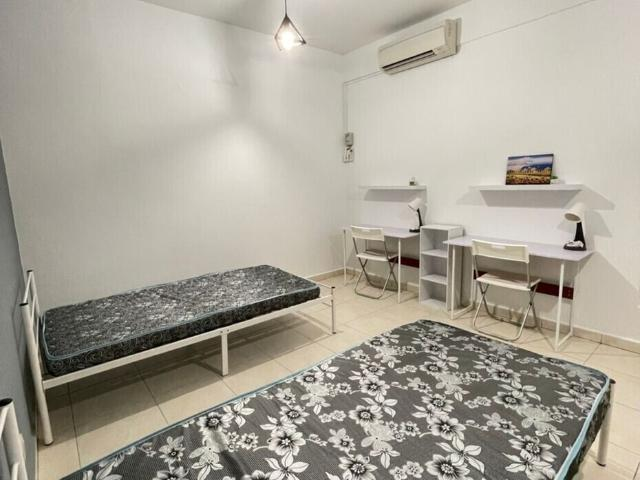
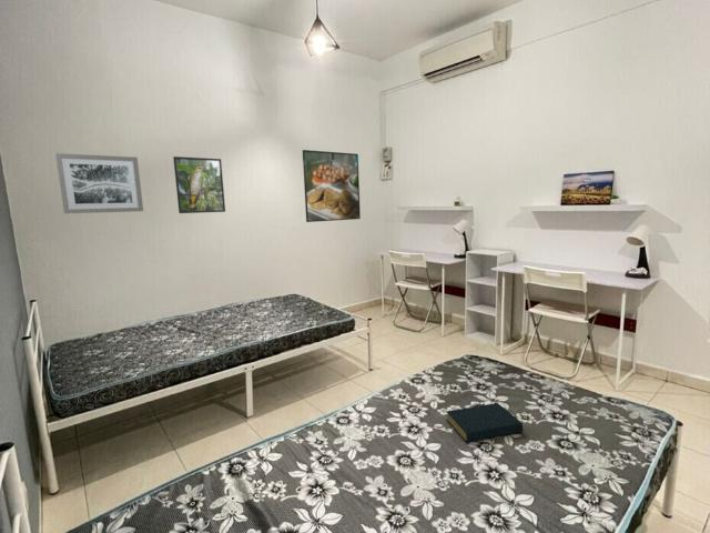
+ hardback book (483, 421)
+ wall art (102, 183)
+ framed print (200, 185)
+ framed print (333, 187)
